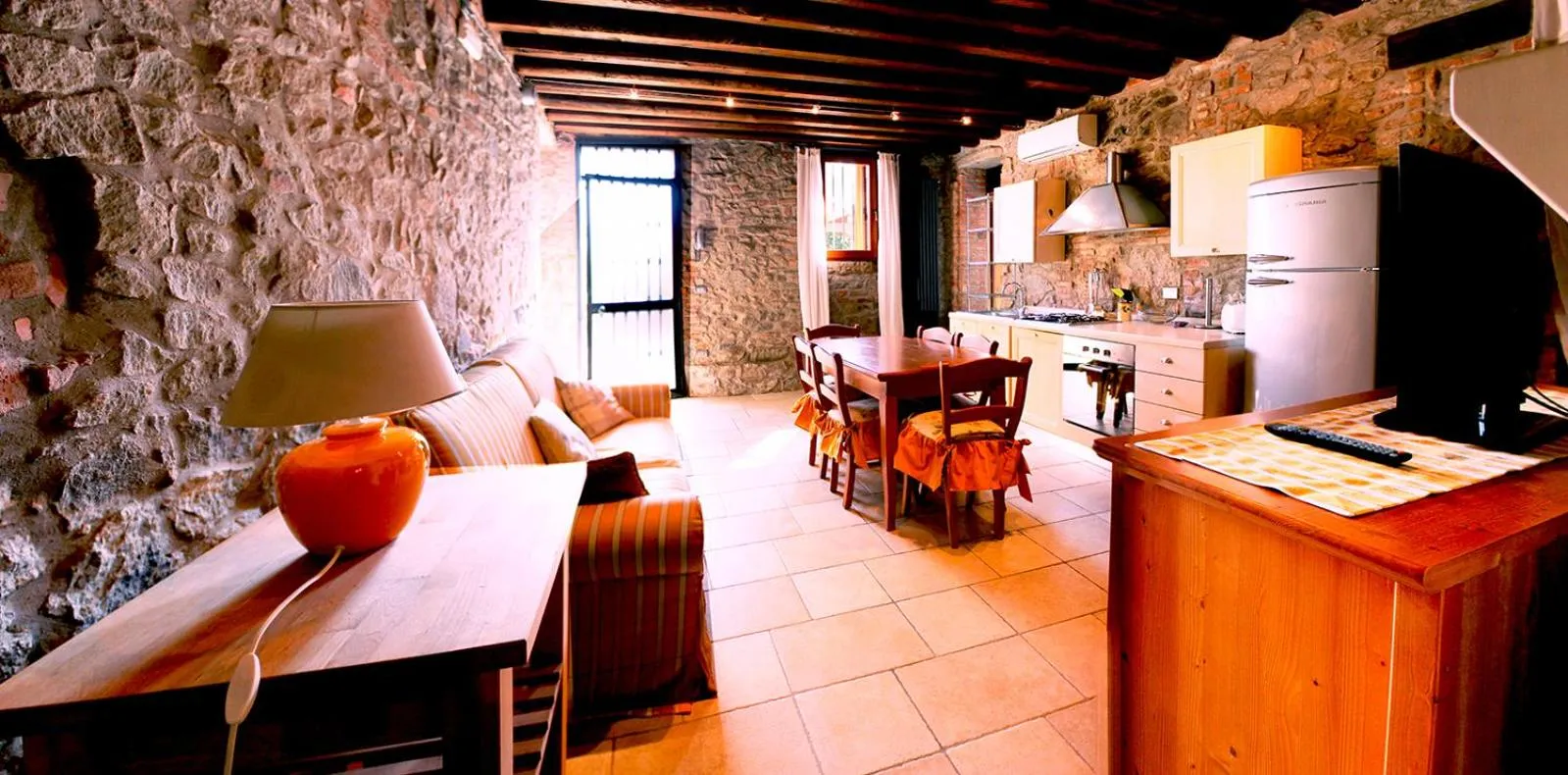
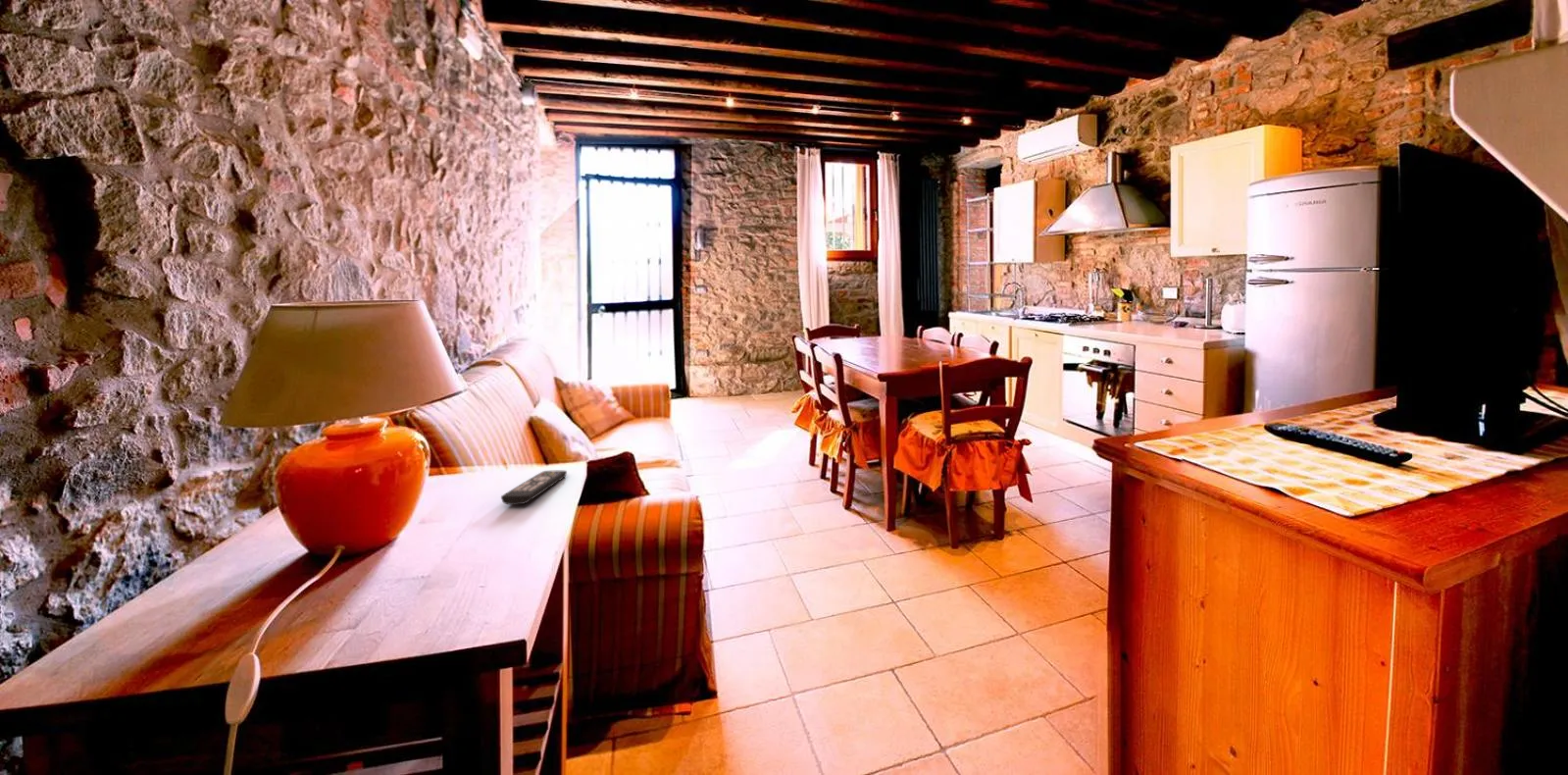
+ remote control (536, 486)
